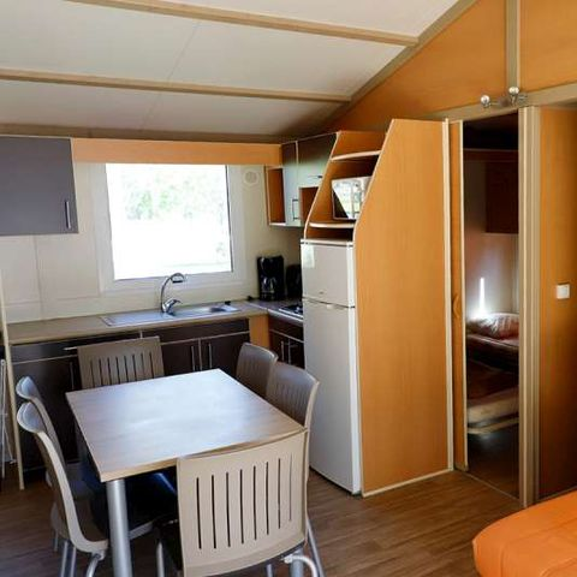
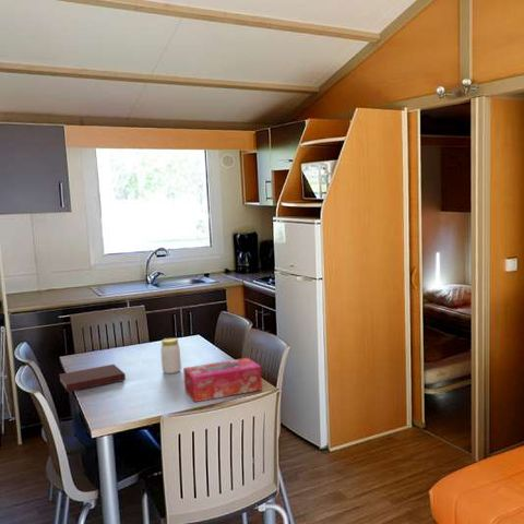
+ jar (170, 355)
+ notebook (92, 377)
+ tissue box (222, 378)
